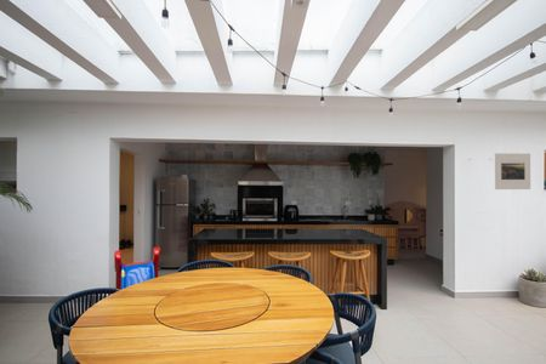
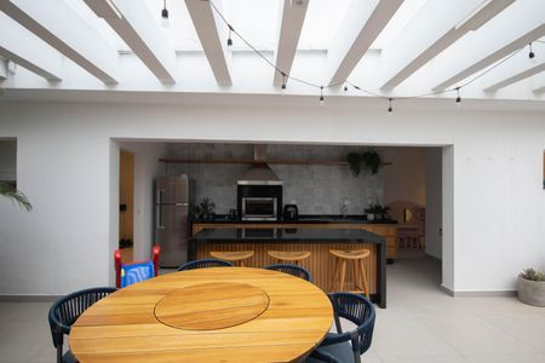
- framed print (512, 171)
